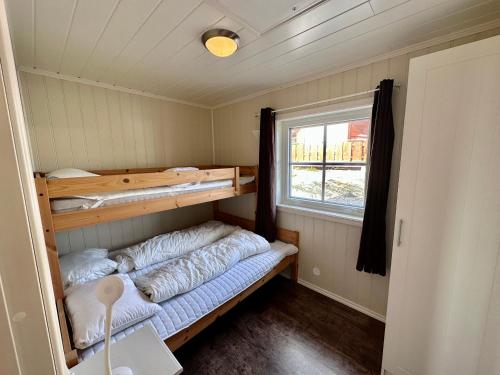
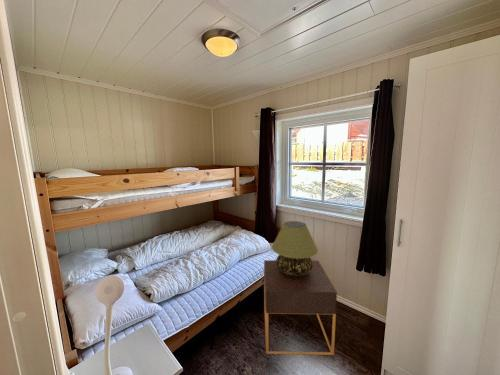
+ table lamp (294, 247)
+ nightstand (294, 302)
